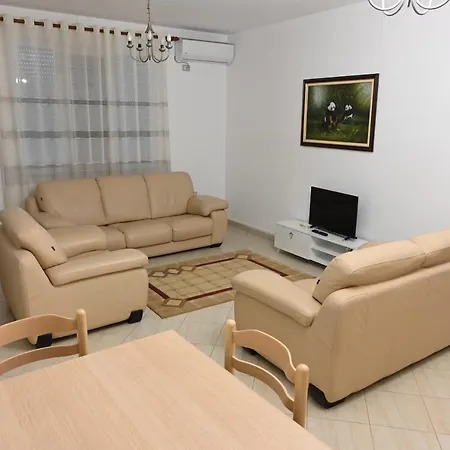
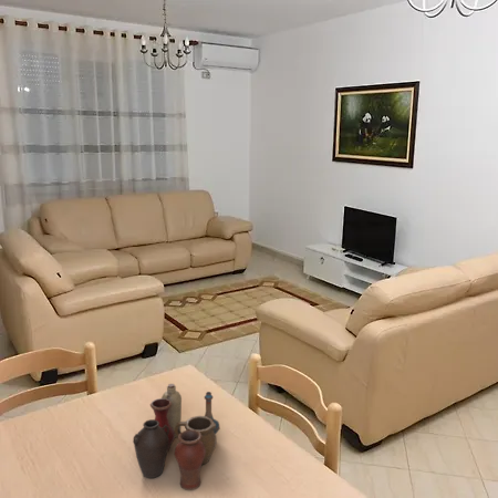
+ vase (180, 432)
